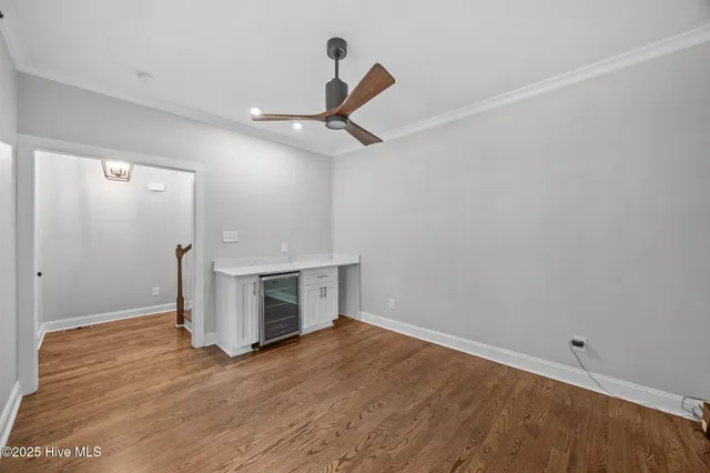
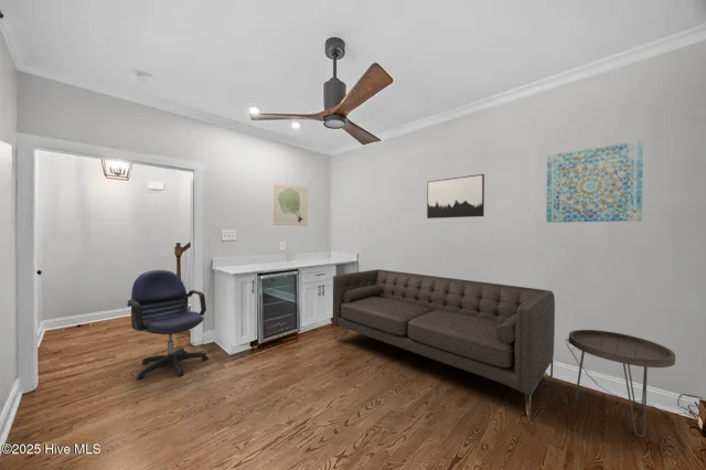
+ wall art (590, 185)
+ wall art (453, 197)
+ wall art (290, 205)
+ sofa (427, 319)
+ side table (624, 374)
+ office chair (170, 318)
